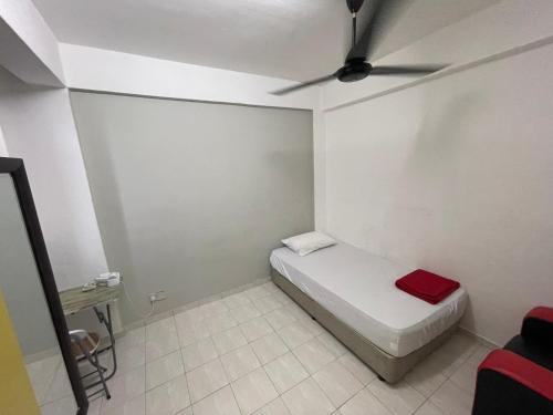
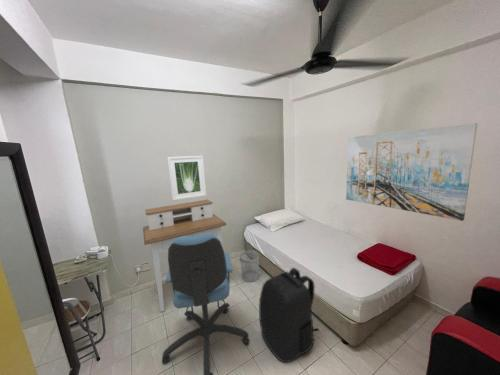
+ backpack (290, 306)
+ office chair (201, 286)
+ wall art (395, 170)
+ wastebasket (249, 266)
+ desk (182, 236)
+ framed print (187, 177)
